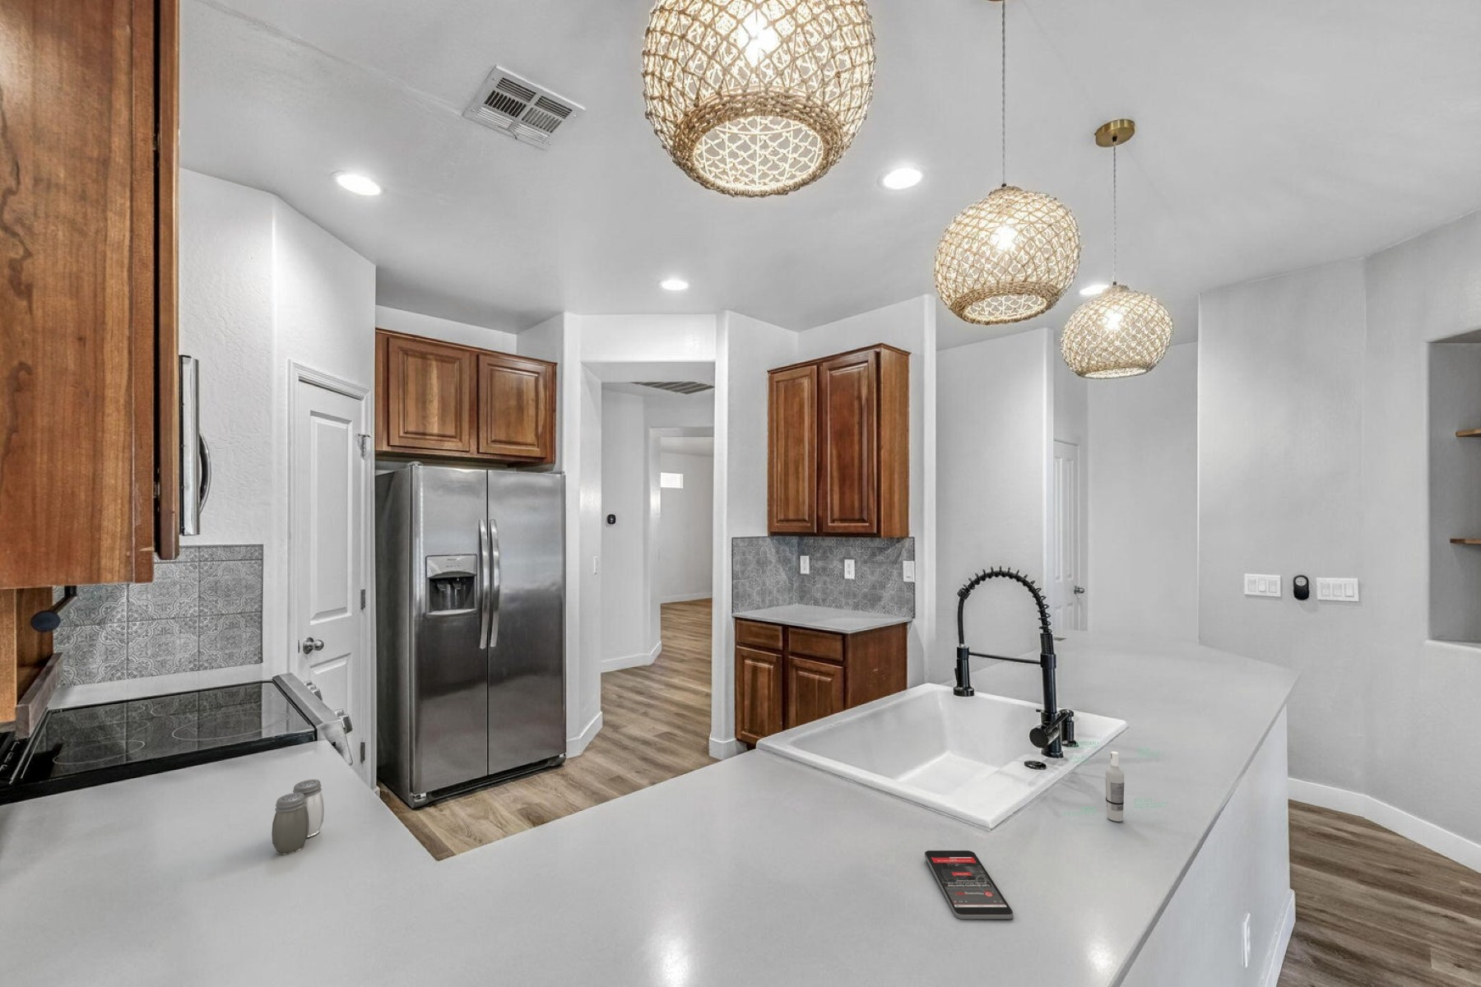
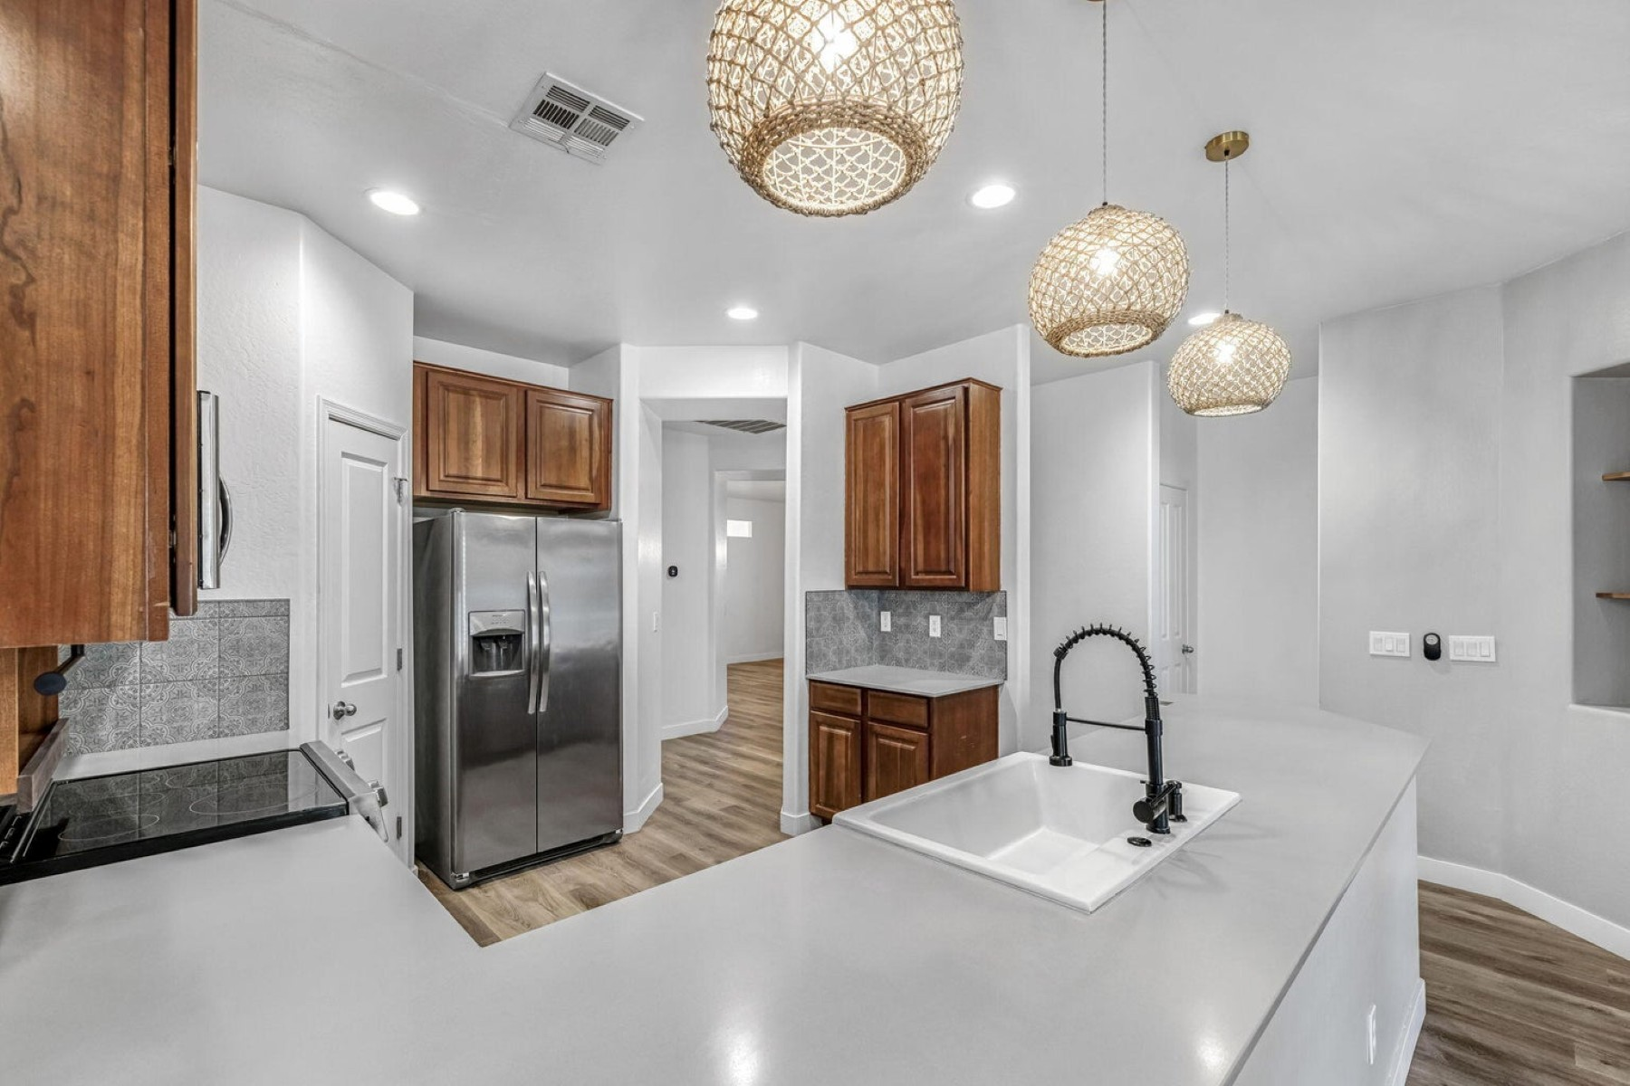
- bottle (1115, 779)
- smartphone (965, 882)
- salt and pepper shaker (299, 815)
